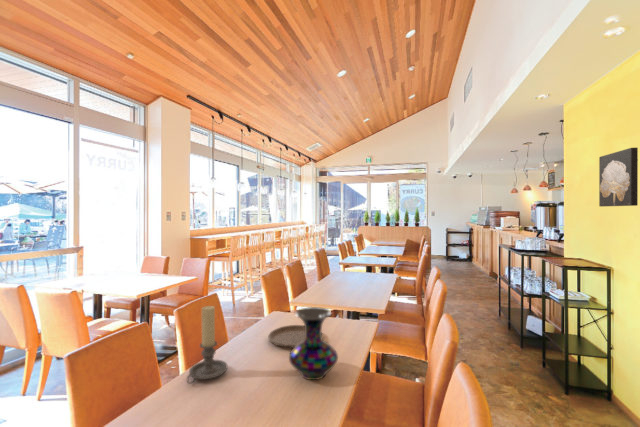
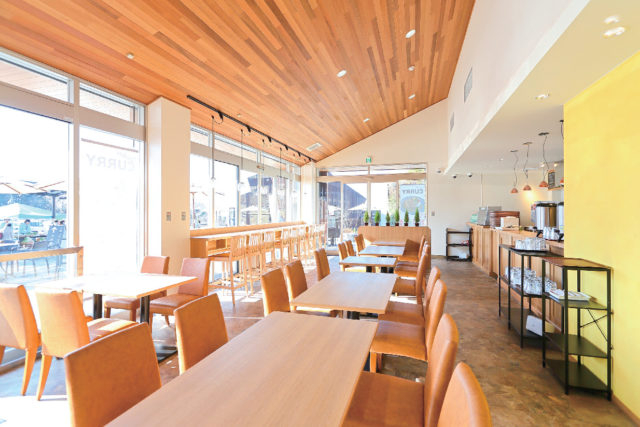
- plate (295, 336)
- candle holder (205, 341)
- wall art (617, 179)
- vase (313, 343)
